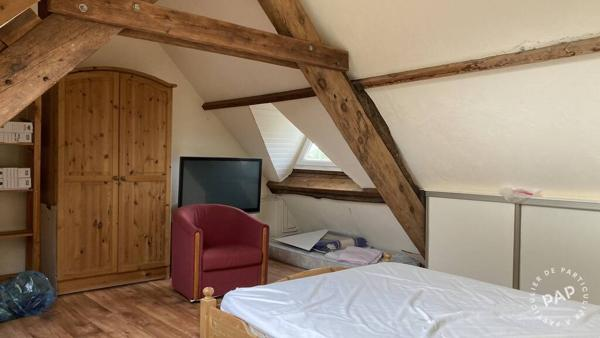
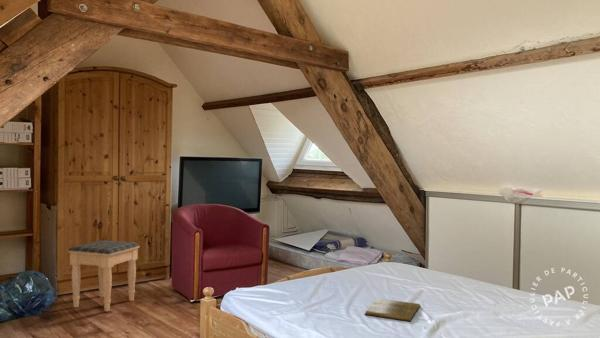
+ footstool (104, 273)
+ book (393, 307)
